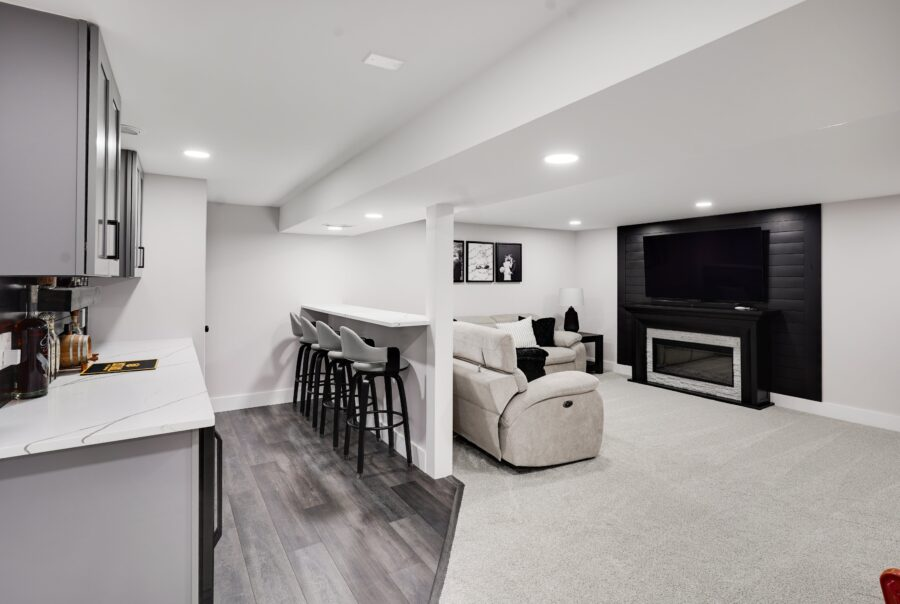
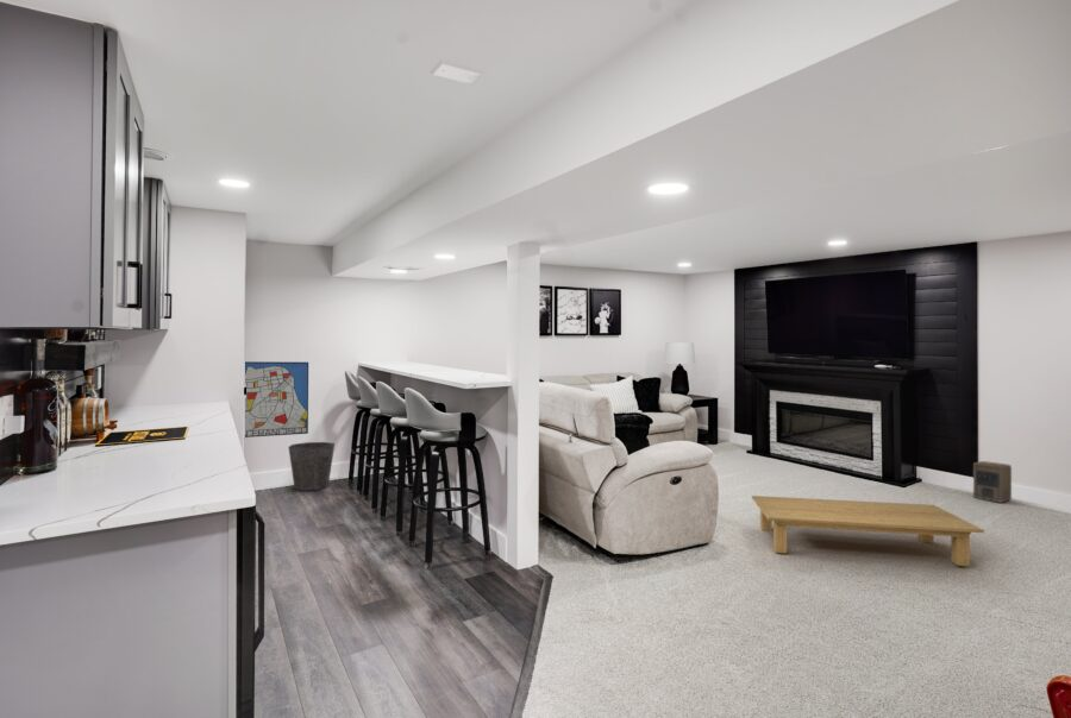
+ coffee table (854, 528)
+ speaker (992, 480)
+ wall art (268, 398)
+ waste bin (312, 466)
